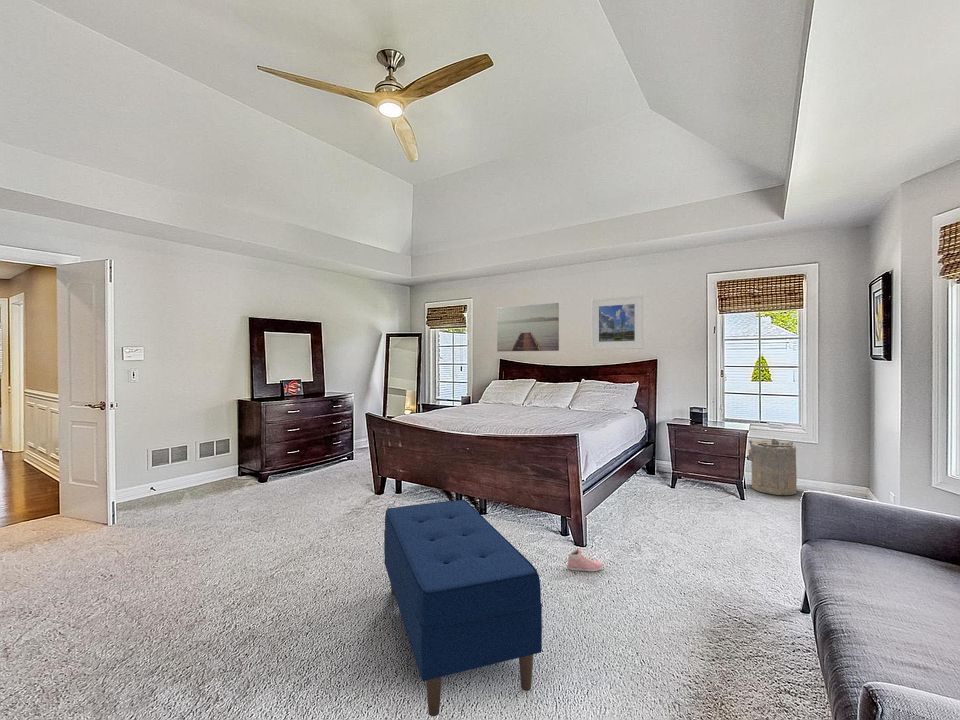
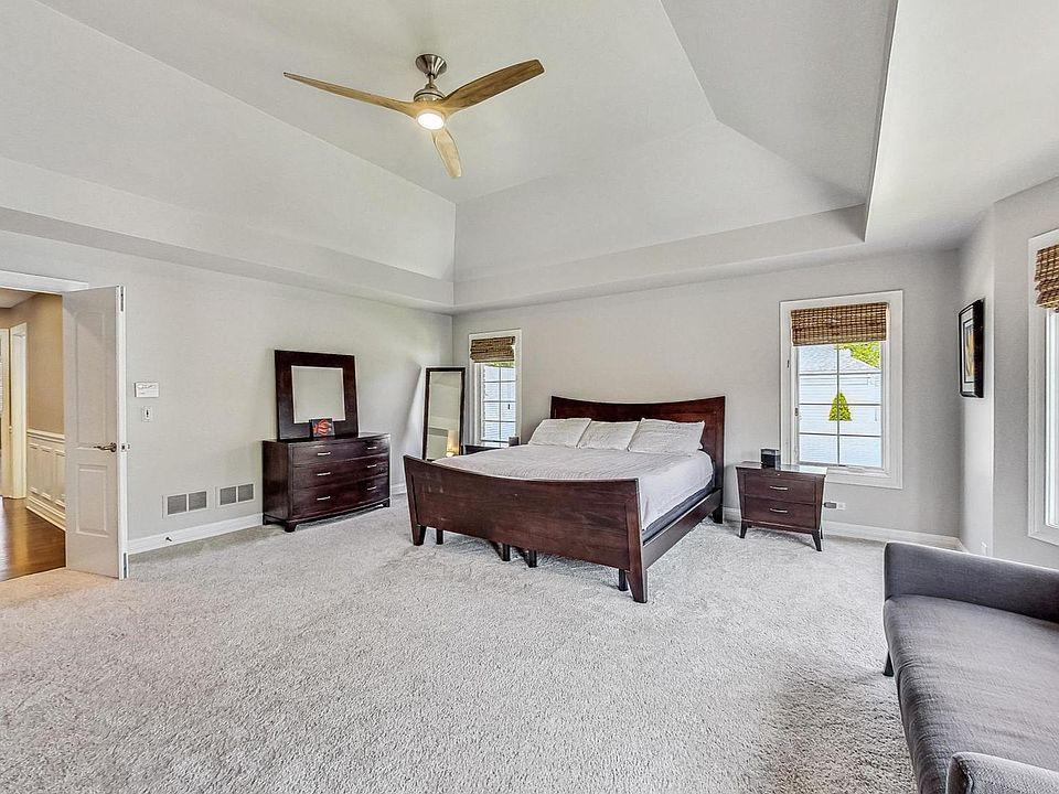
- bench (449, 583)
- laundry hamper (771, 464)
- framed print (616, 323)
- sneaker (585, 559)
- wall art (526, 328)
